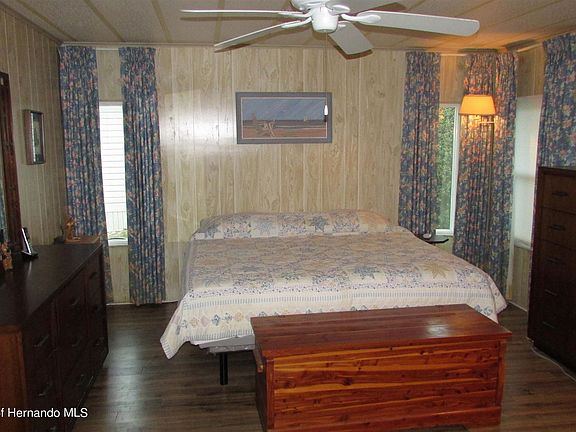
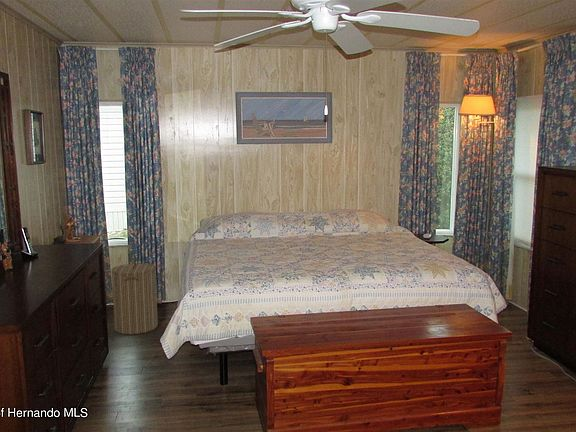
+ laundry hamper (134, 293)
